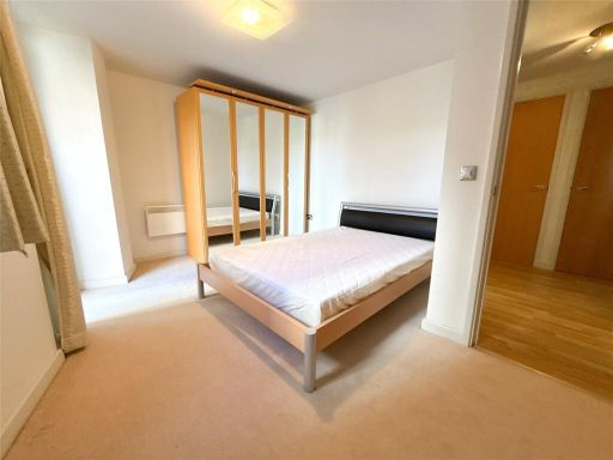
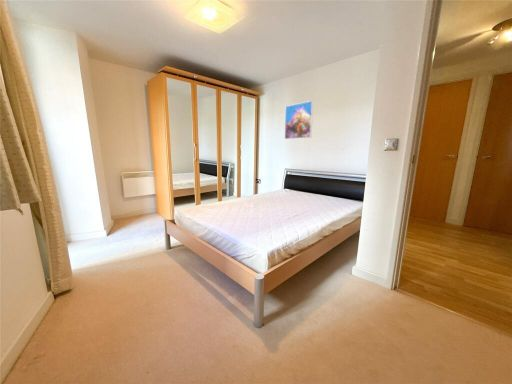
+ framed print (297, 121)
